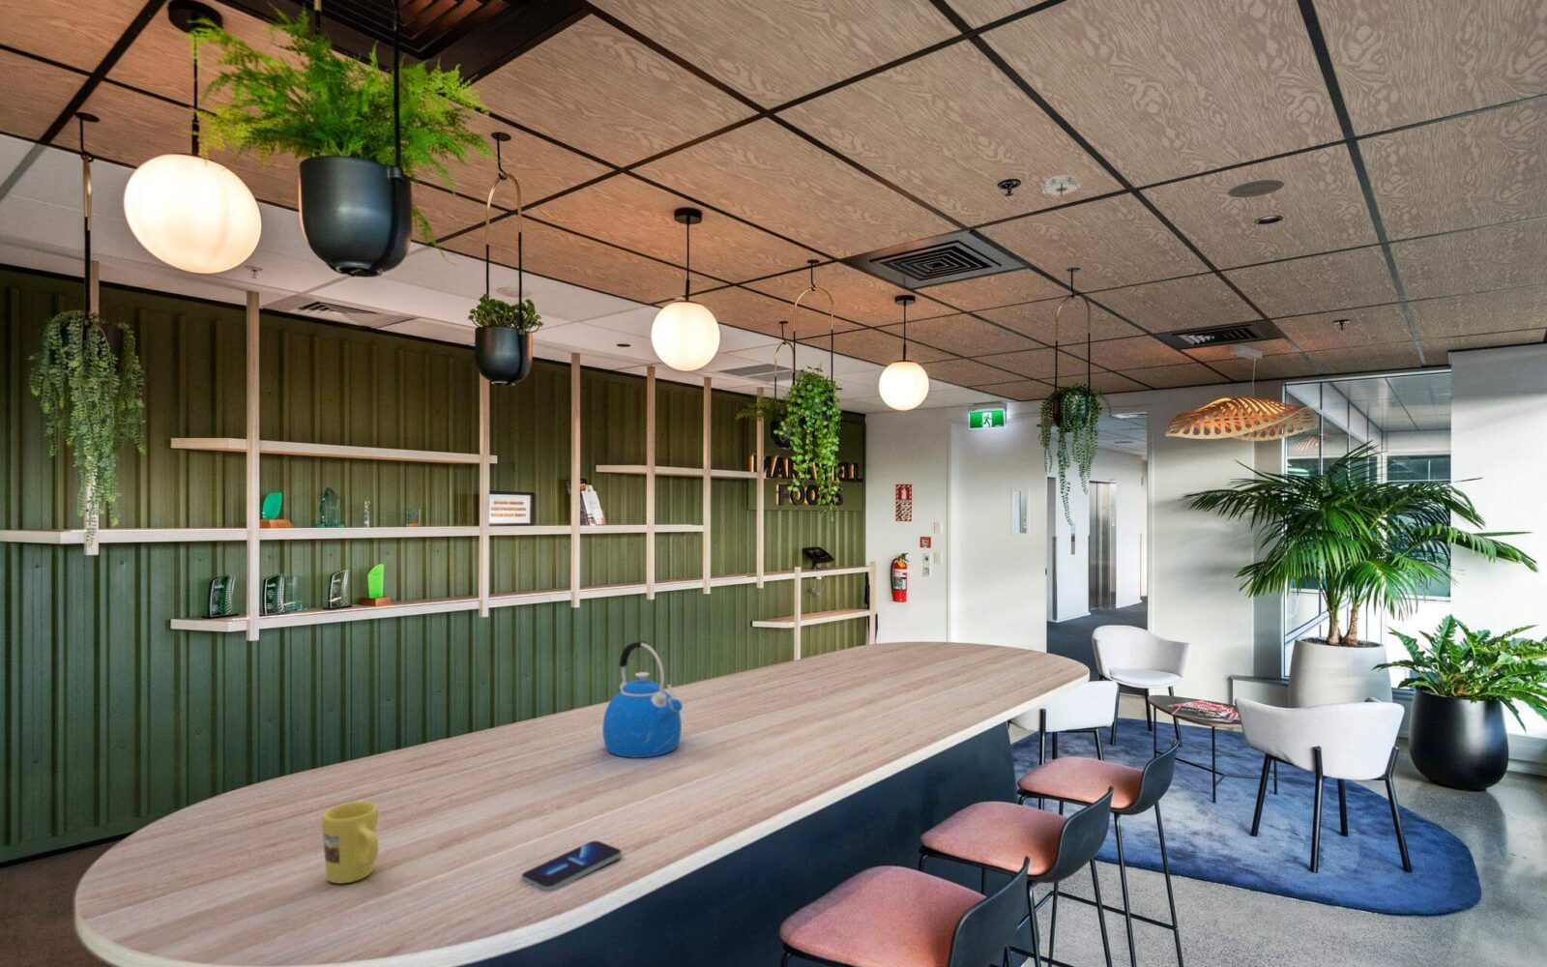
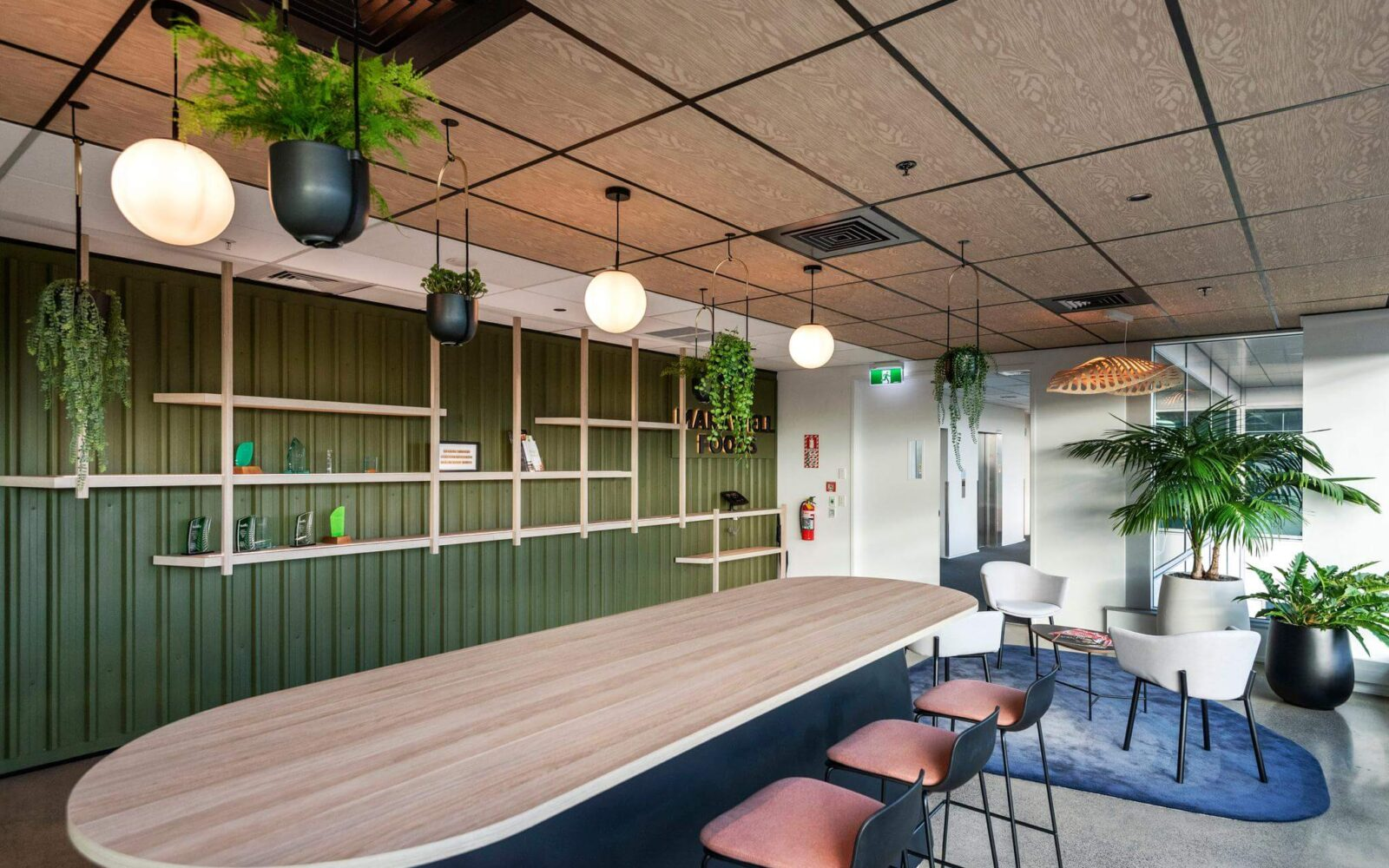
- recessed light (1255, 186)
- kettle (648, 695)
- smartphone (572, 865)
- smoke detector (1059, 186)
- mug (355, 846)
